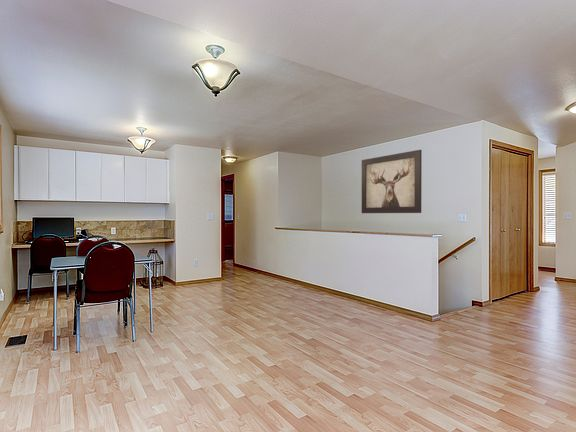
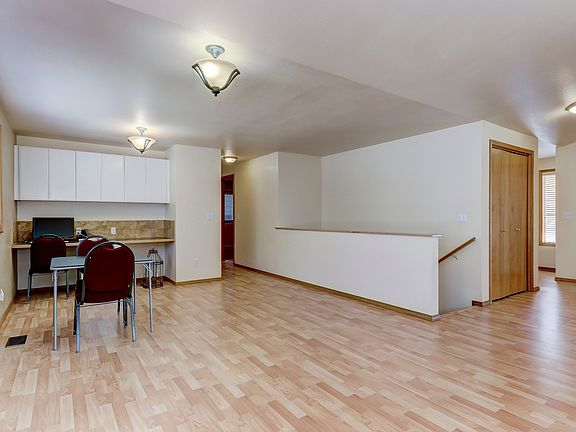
- wall art (388, 184)
